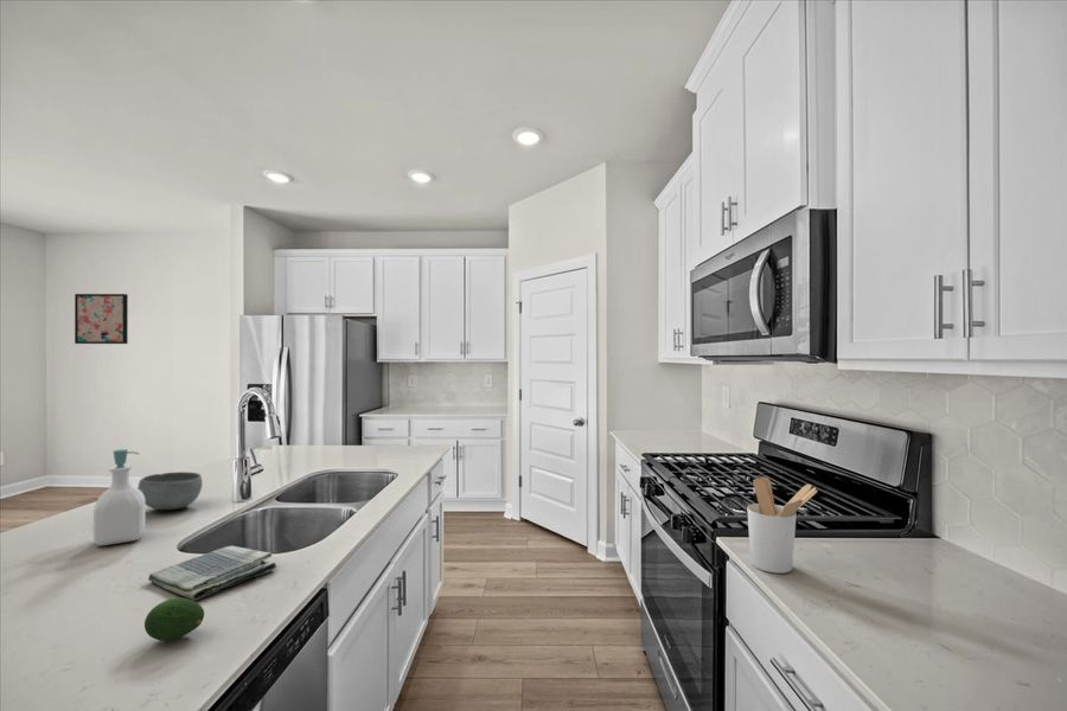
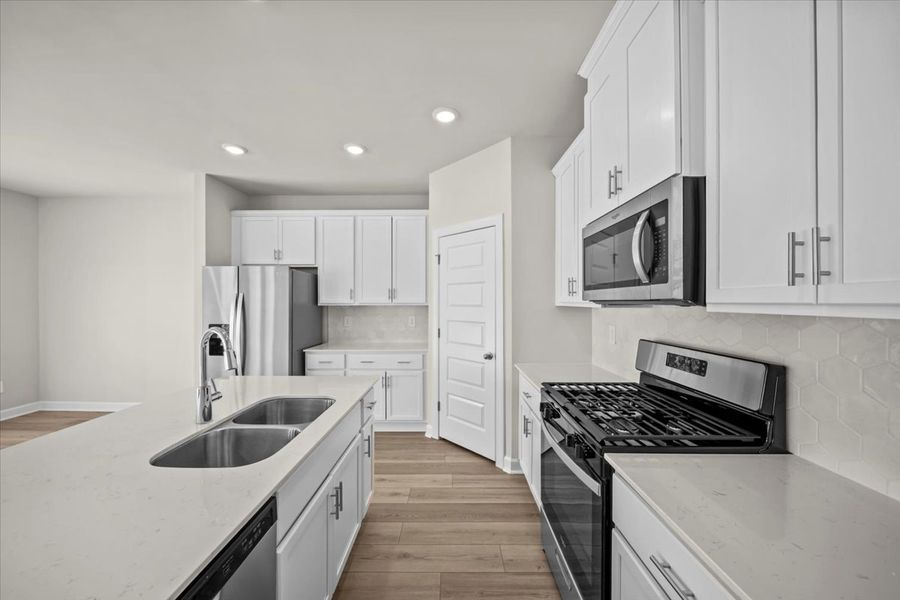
- soap bottle (120, 494)
- dish towel (215, 568)
- wall art (101, 319)
- bowl (171, 492)
- fruit (174, 617)
- utensil holder (782, 524)
